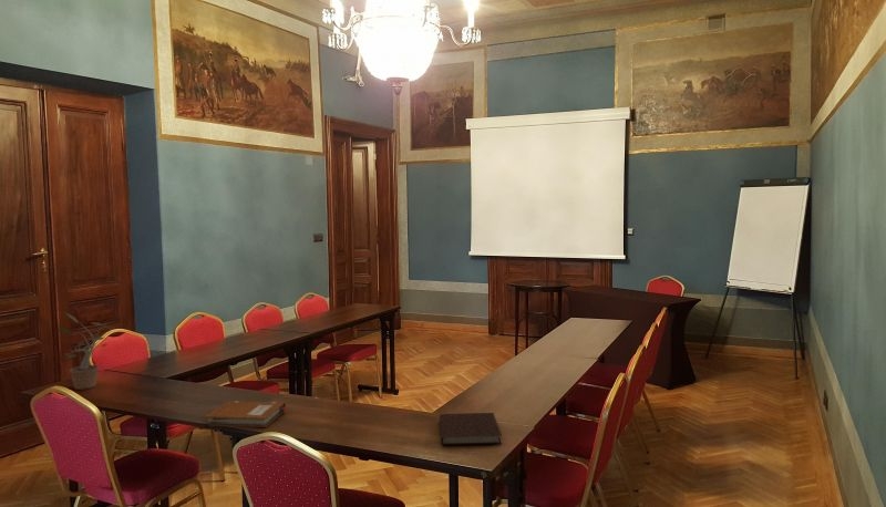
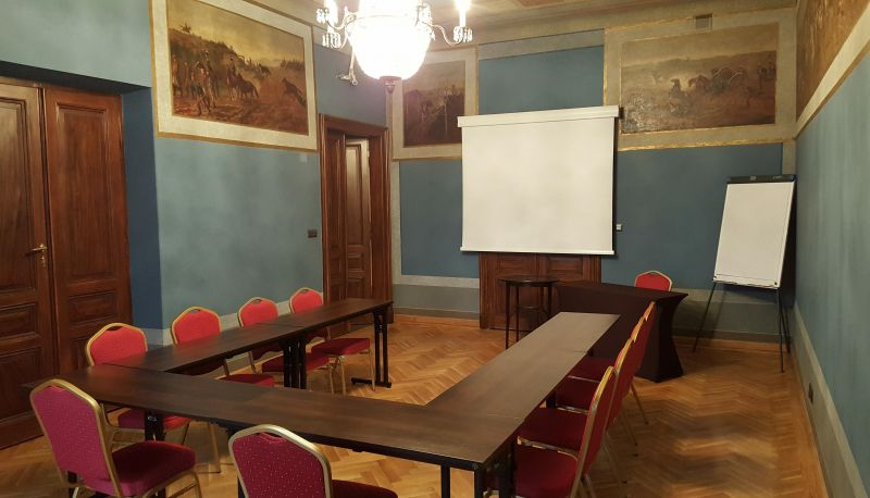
- notebook (248, 413)
- notebook (468, 427)
- potted plant (87, 346)
